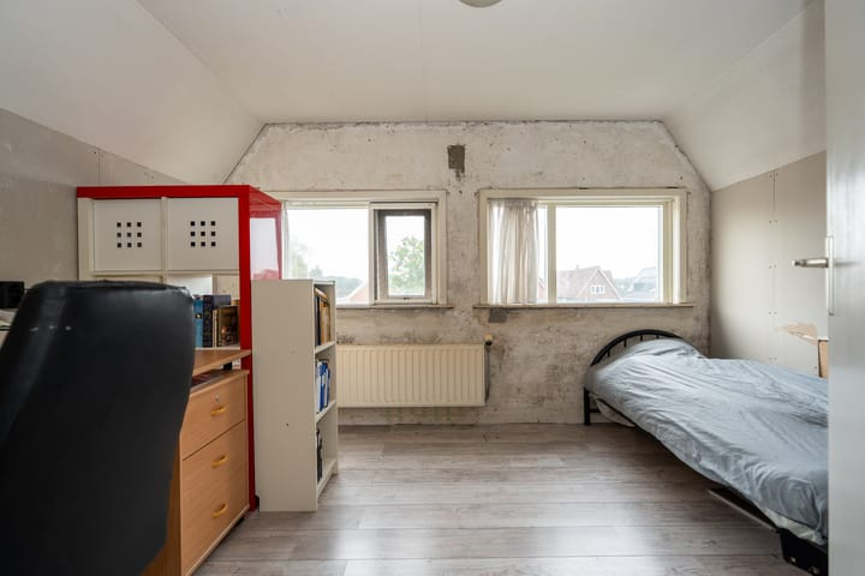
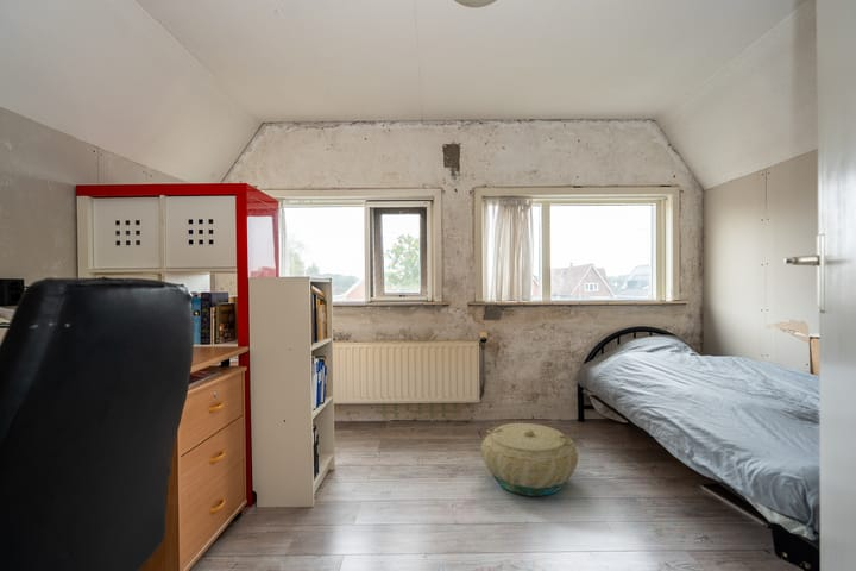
+ basket (528, 454)
